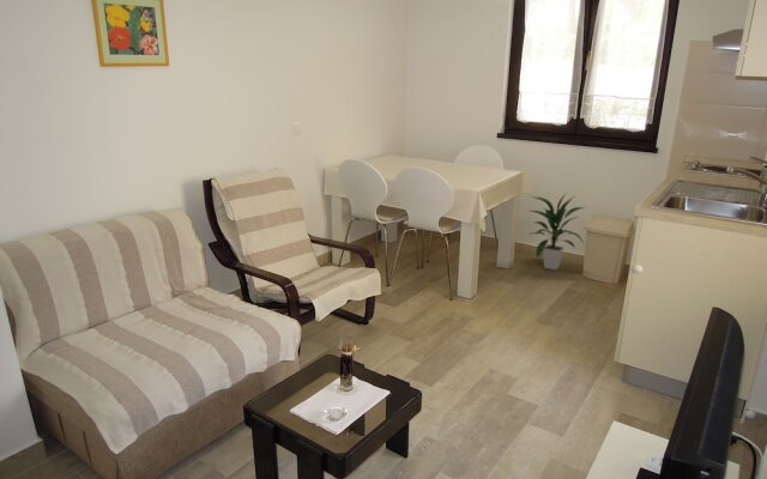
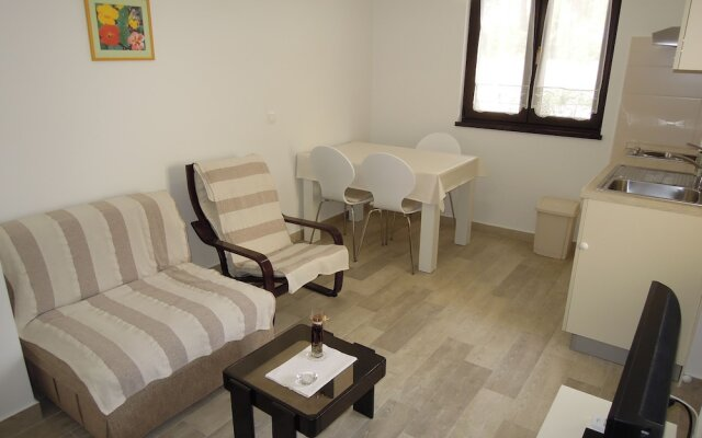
- indoor plant (552, 230)
